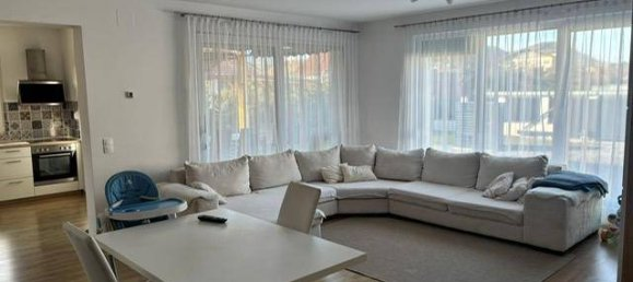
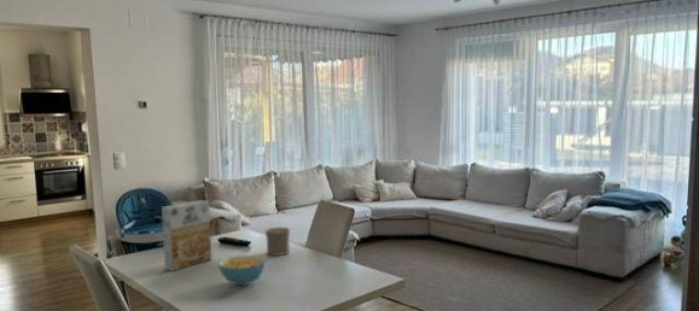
+ cereal bowl (243, 272)
+ cereal box (187, 234)
+ cup (278, 241)
